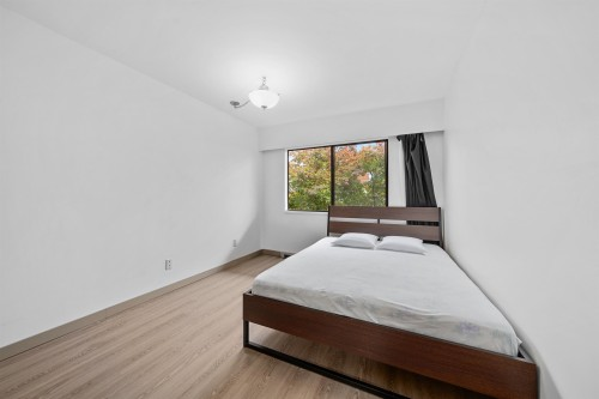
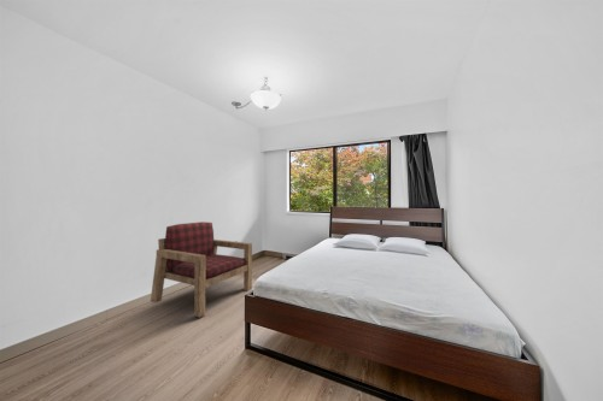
+ armchair (204, 259)
